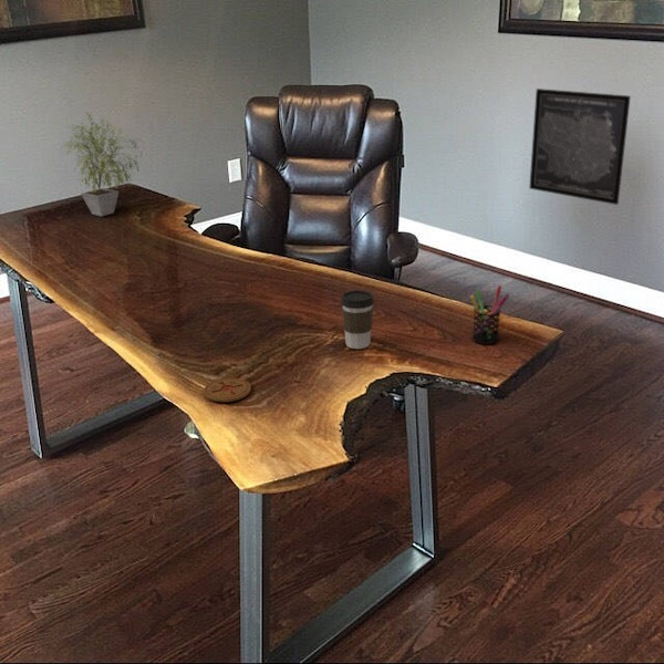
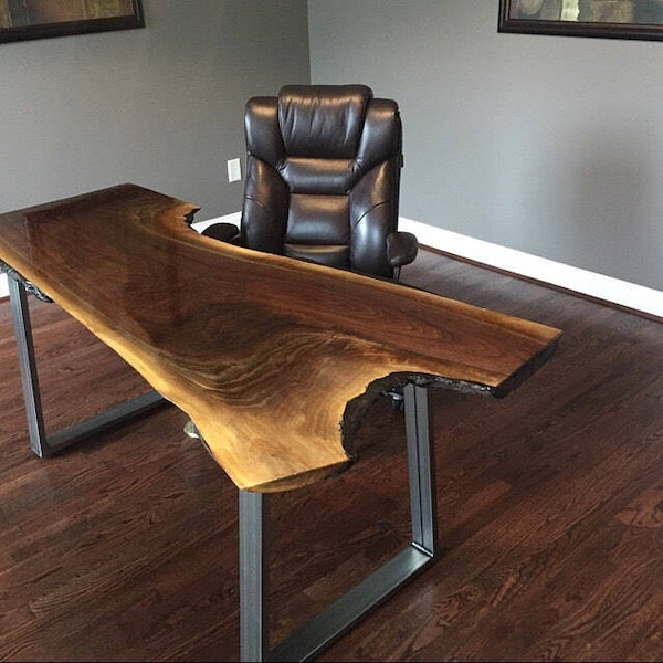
- potted plant (104, 162)
- coffee cup (357, 320)
- coaster (227, 390)
- pen holder (486, 312)
- wall art (575, 145)
